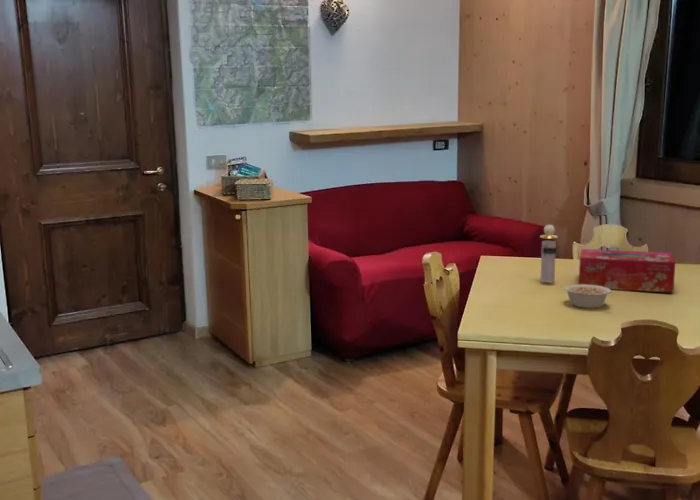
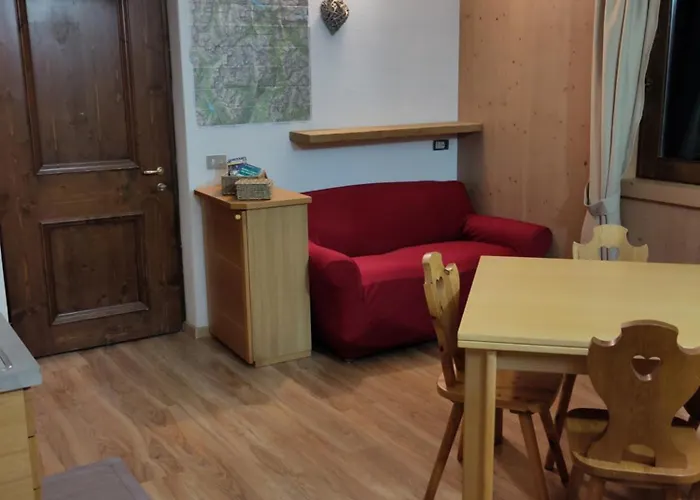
- tissue box (625, 269)
- perfume bottle (548, 254)
- legume (588, 295)
